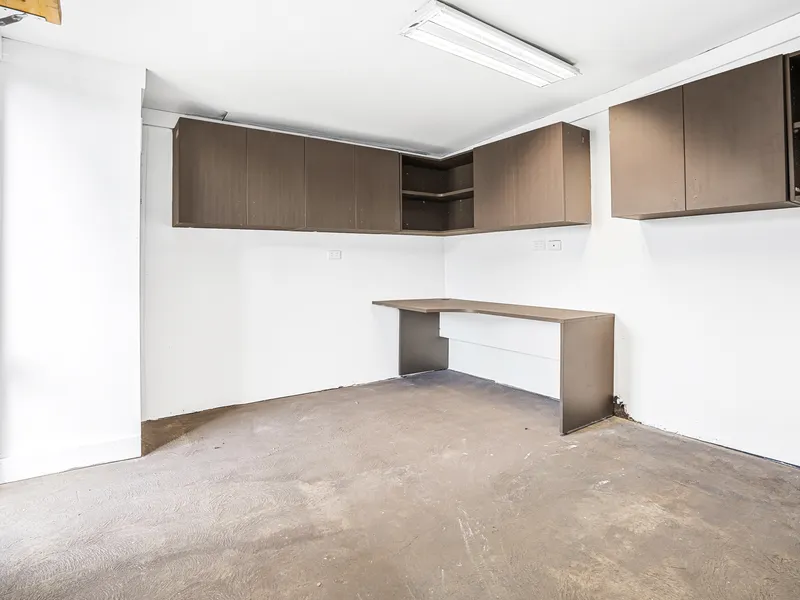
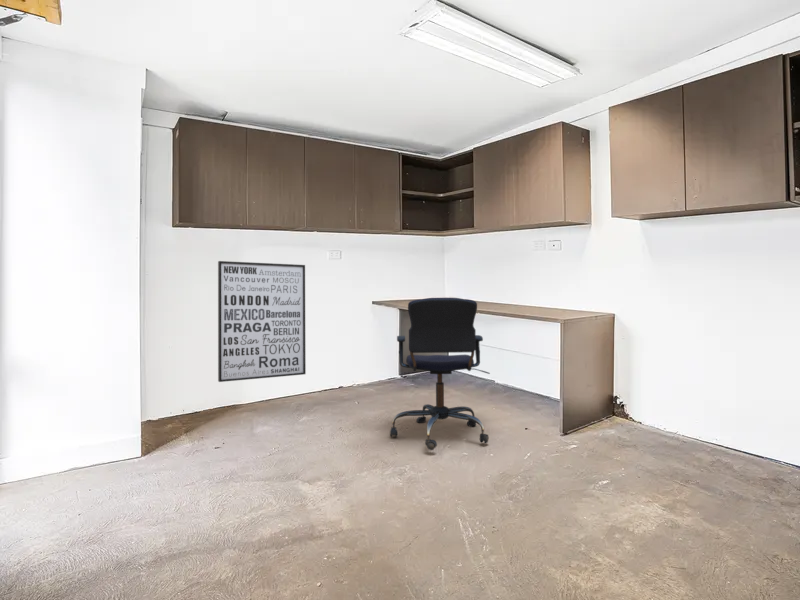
+ office chair (438, 367)
+ wall art (263, 320)
